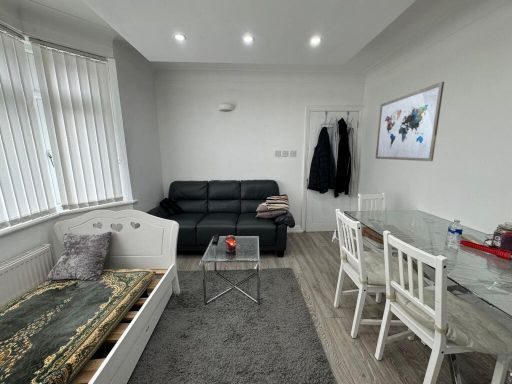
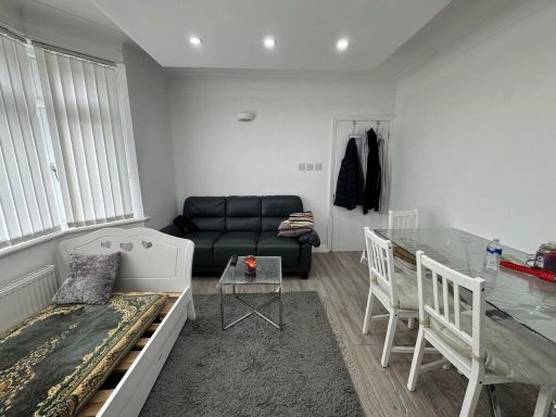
- wall art (402, 128)
